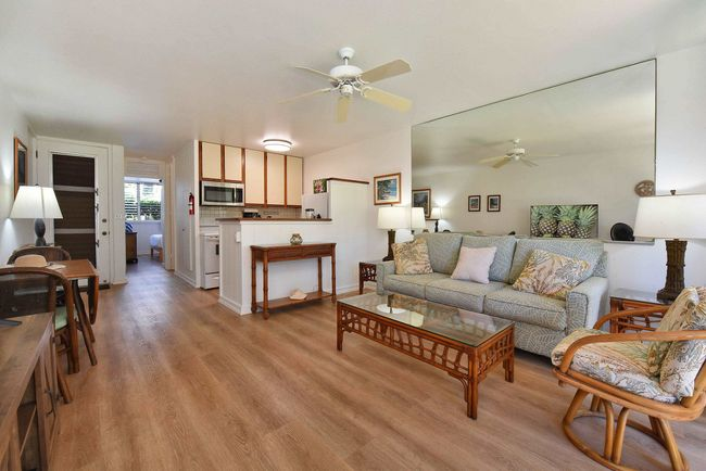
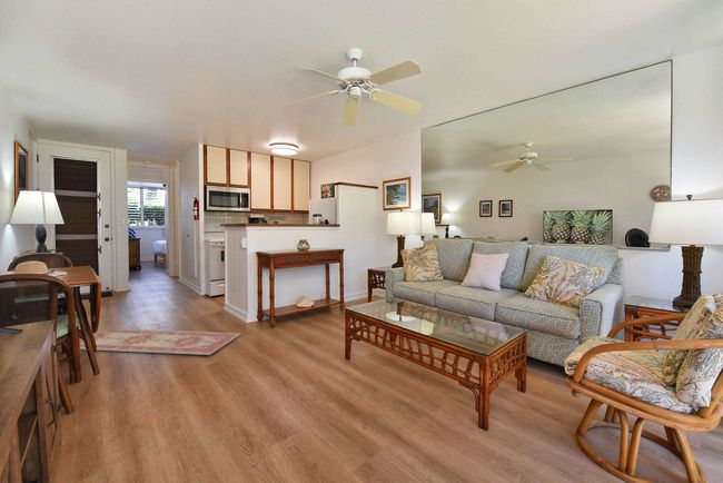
+ rug (137, 339)
